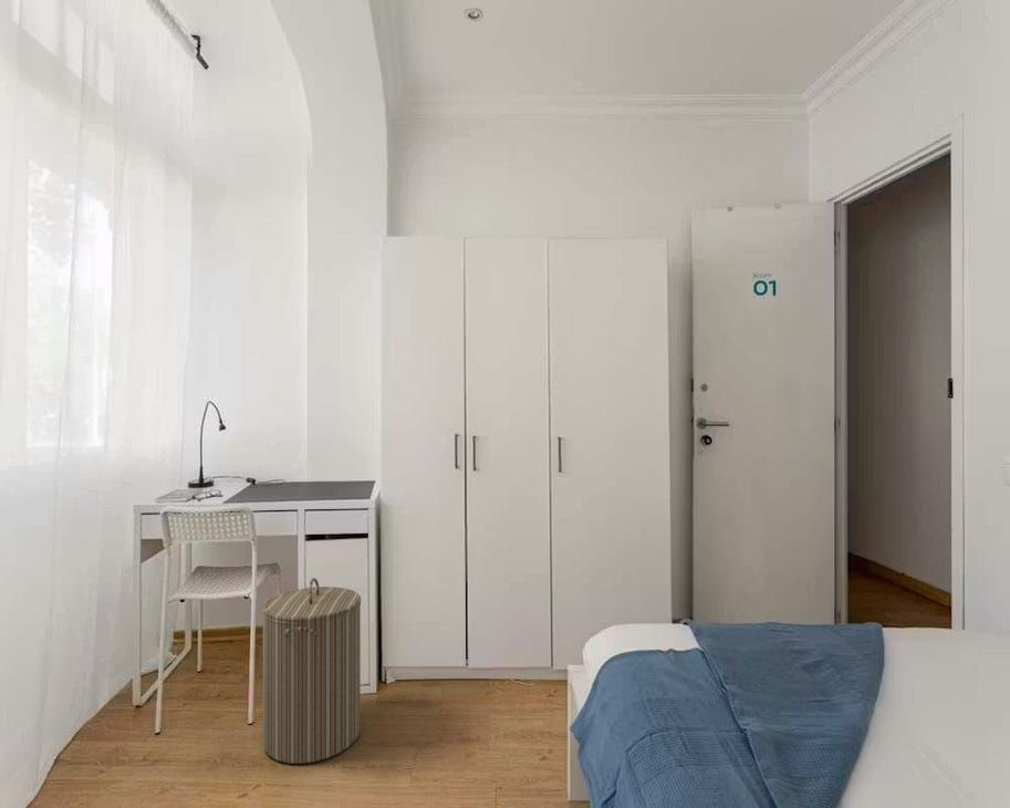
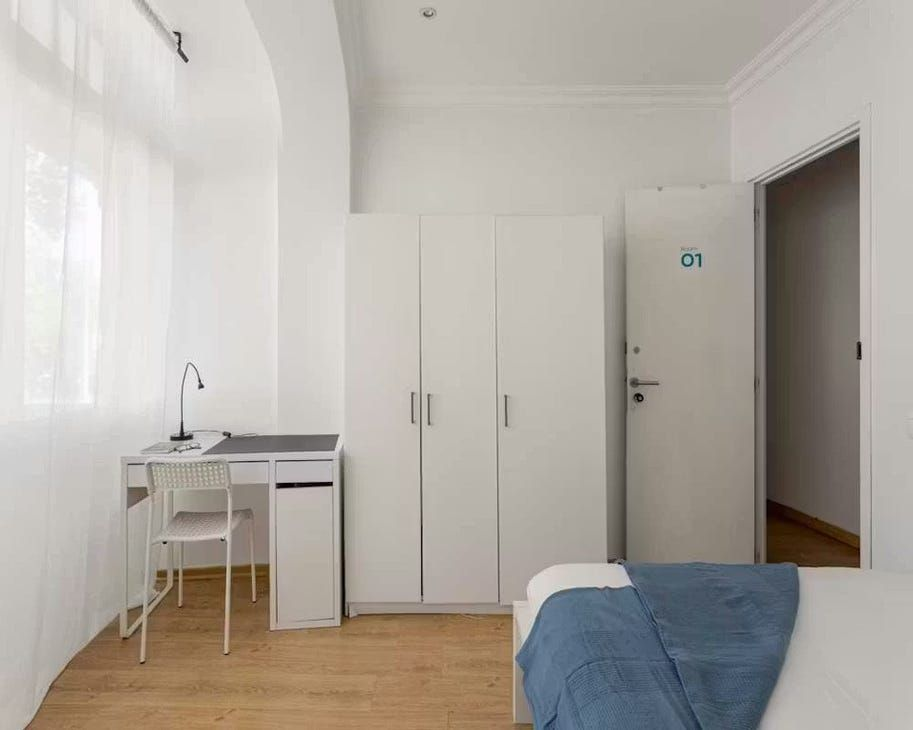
- laundry hamper (312, 657)
